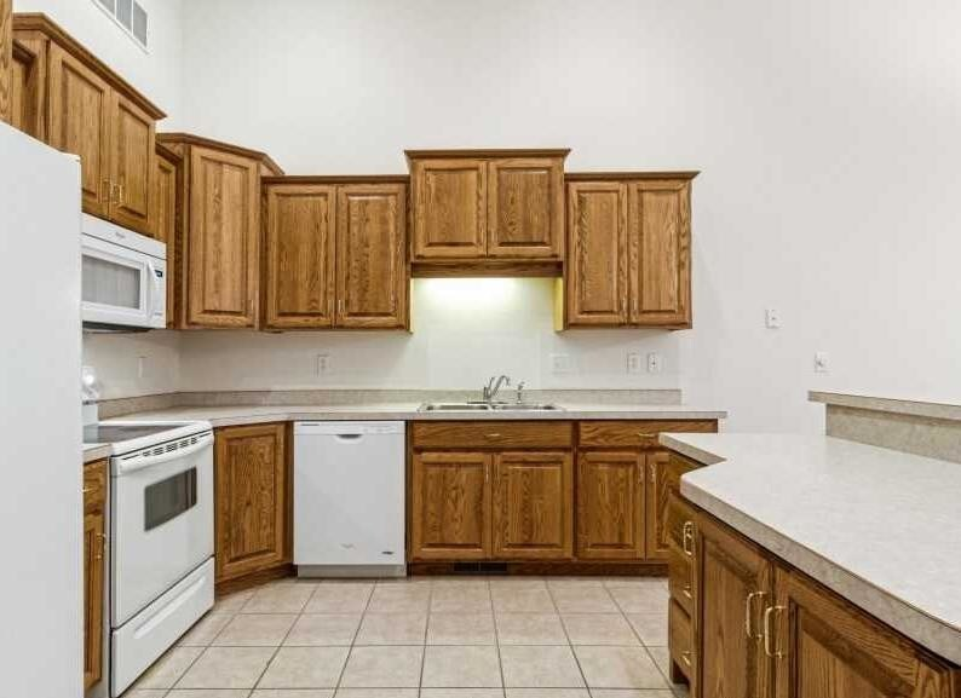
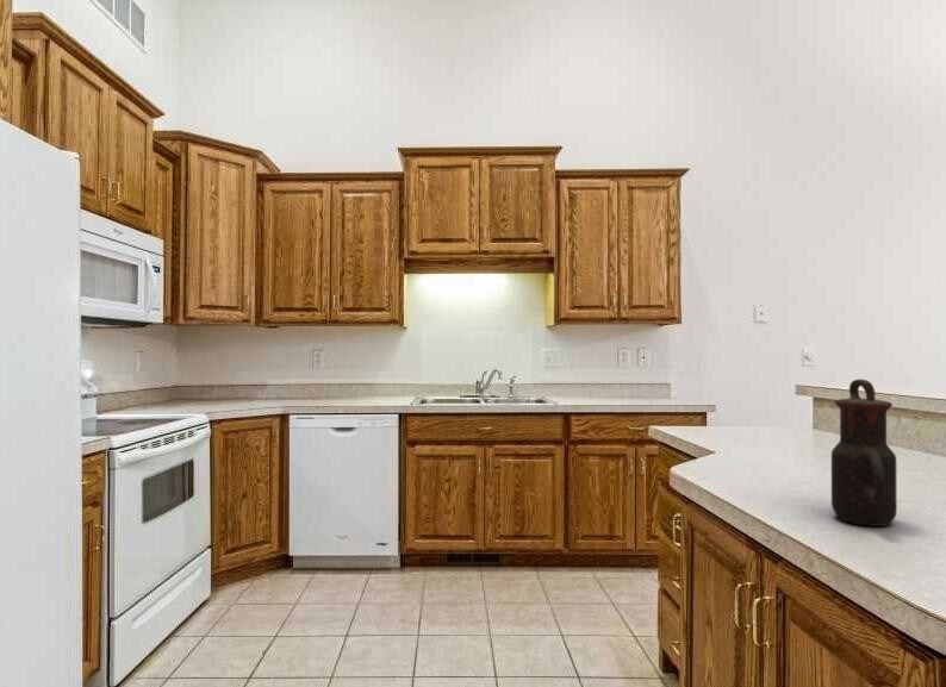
+ teapot (863, 449)
